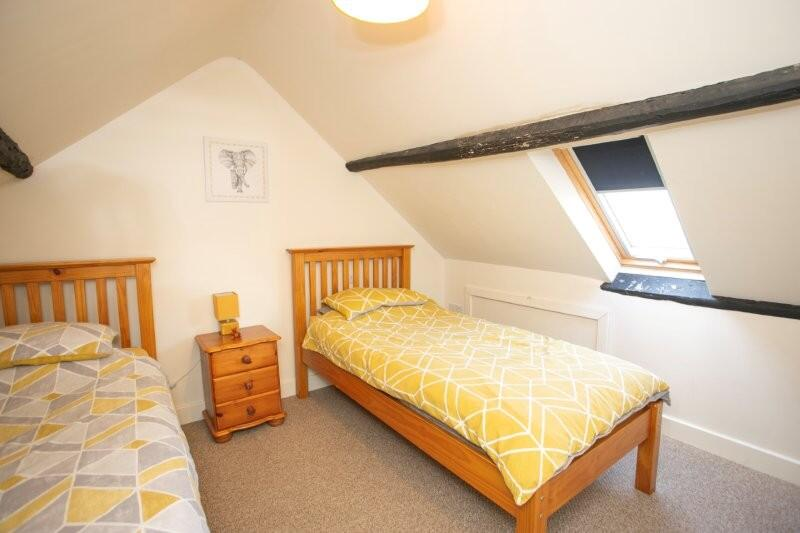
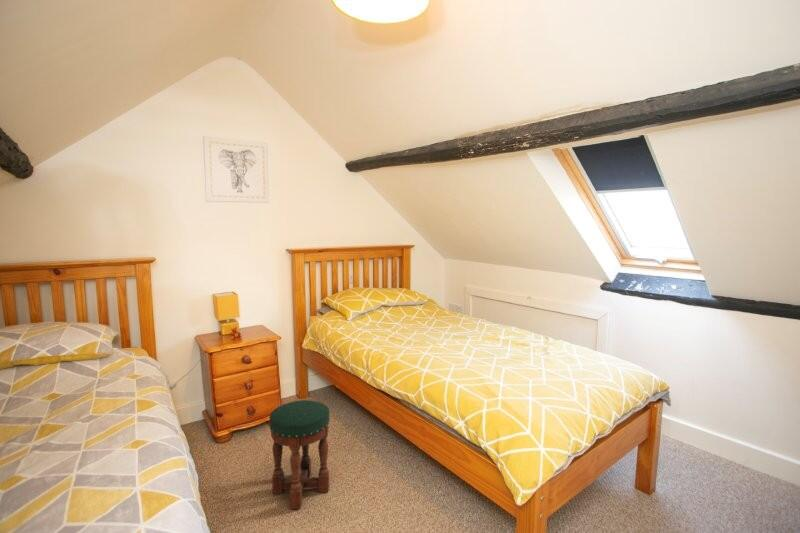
+ stool (299, 448)
